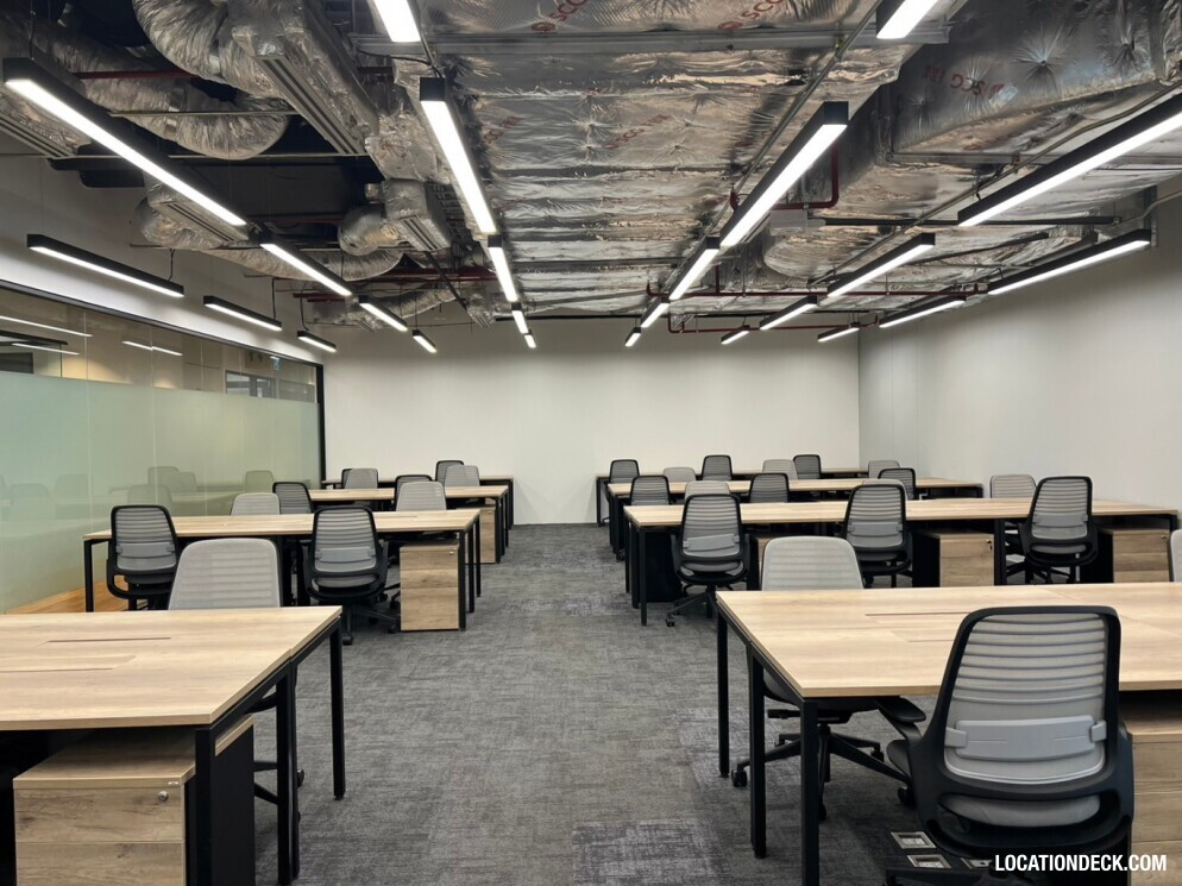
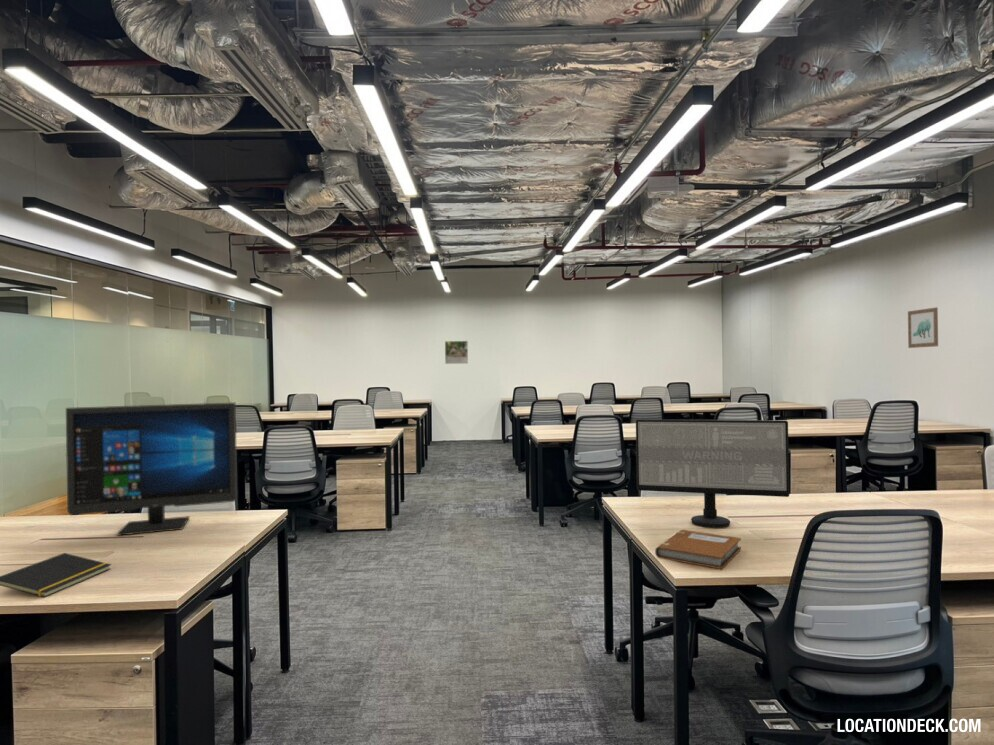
+ notebook (699, 546)
+ wall art (922, 328)
+ notepad (55, 573)
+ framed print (456, 352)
+ computer monitor (155, 465)
+ computer monitor (709, 471)
